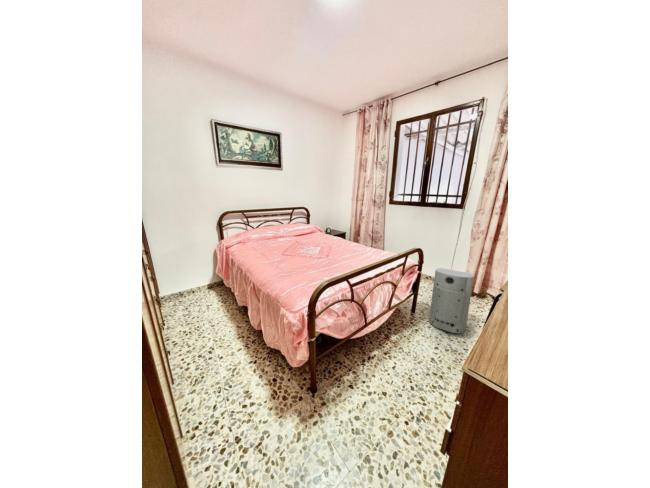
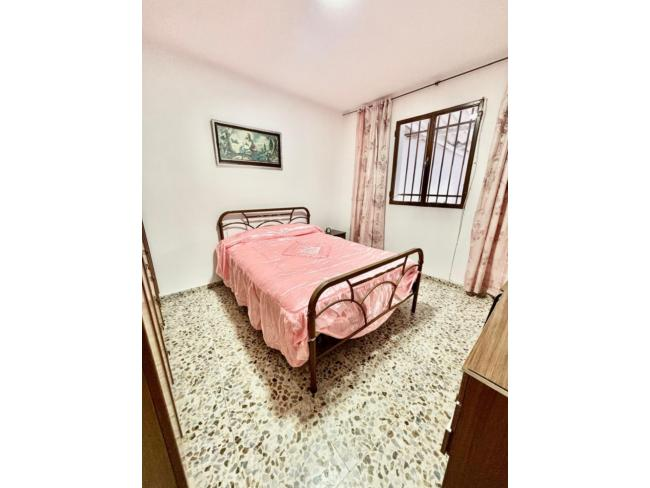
- fan (450, 299)
